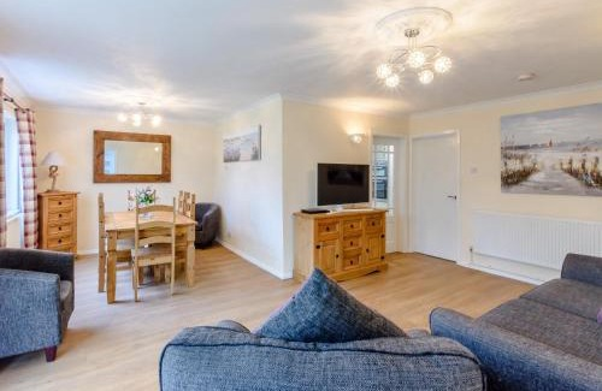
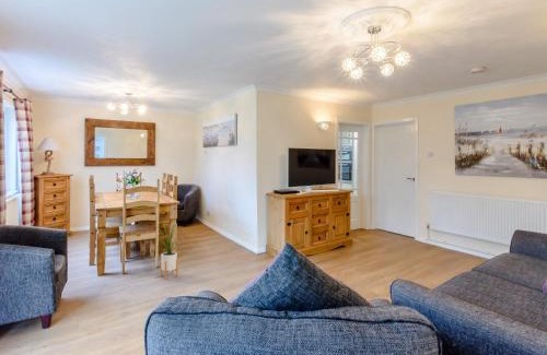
+ house plant (170, 246)
